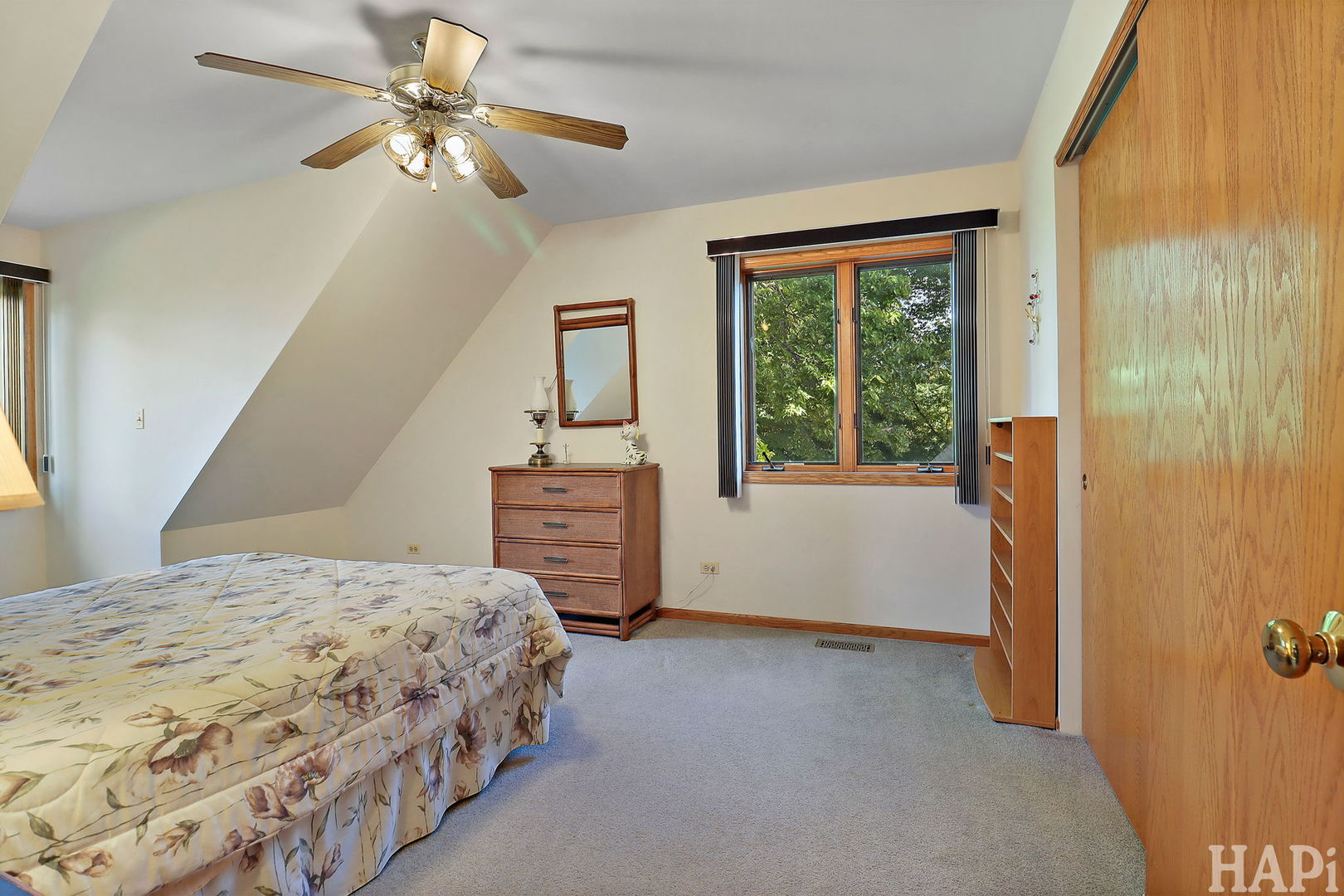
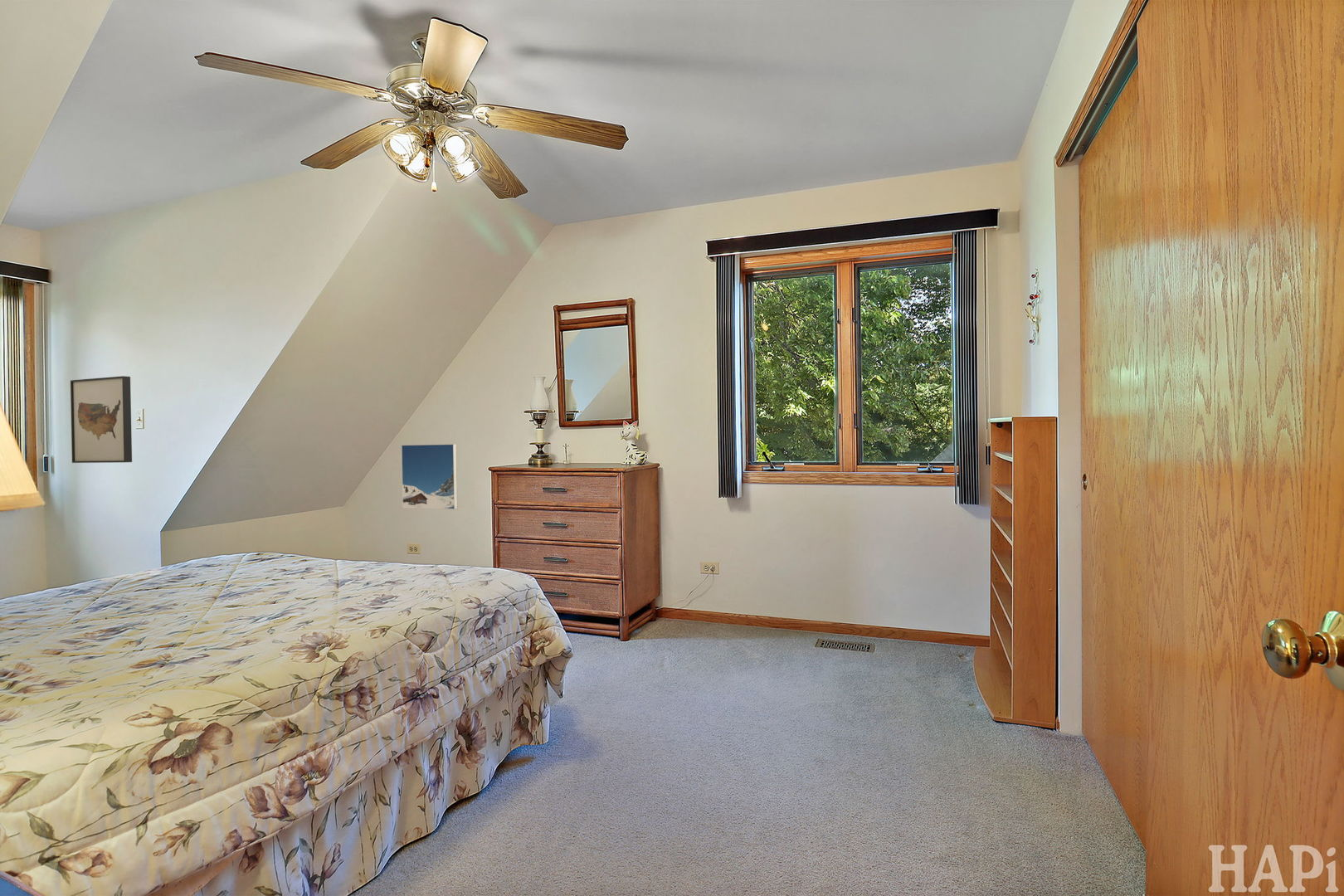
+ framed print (429, 476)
+ wall art (100, 420)
